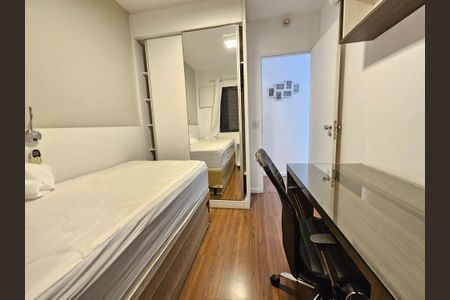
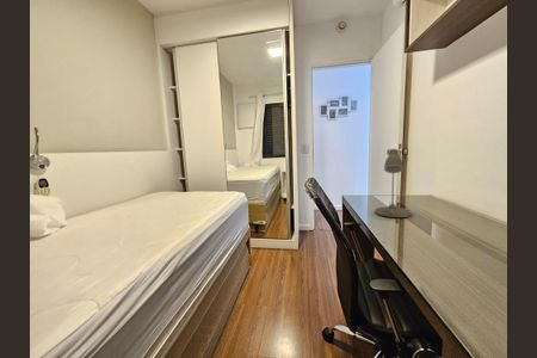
+ desk lamp (393, 181)
